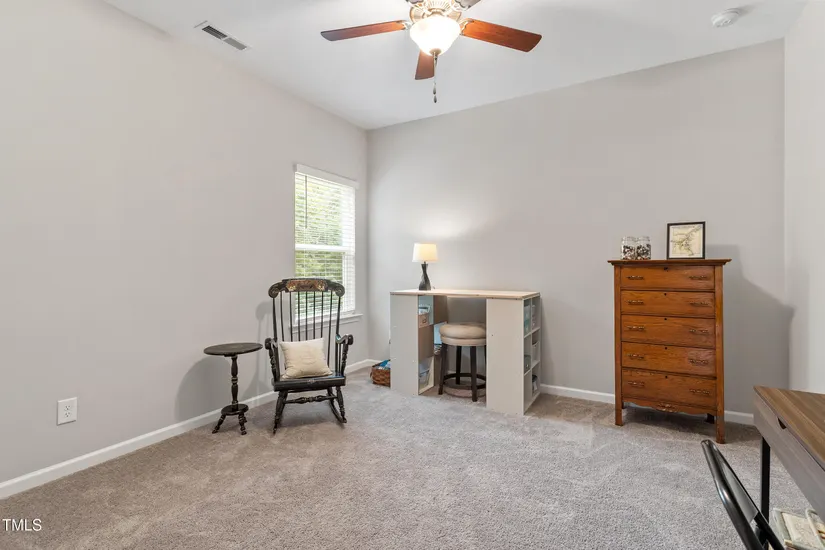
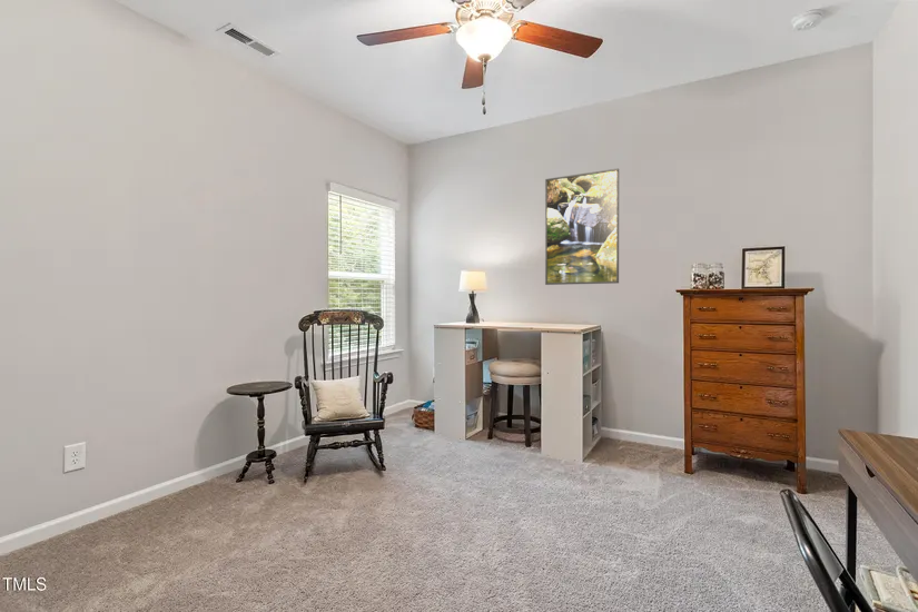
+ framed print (580, 228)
